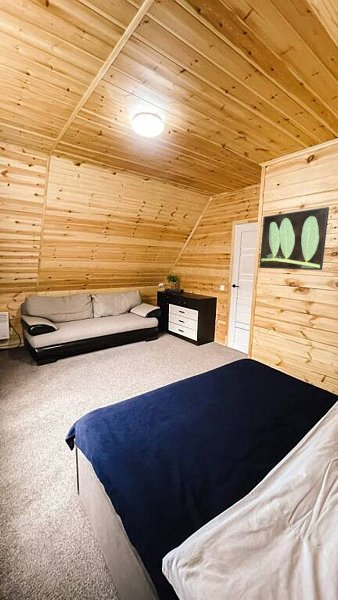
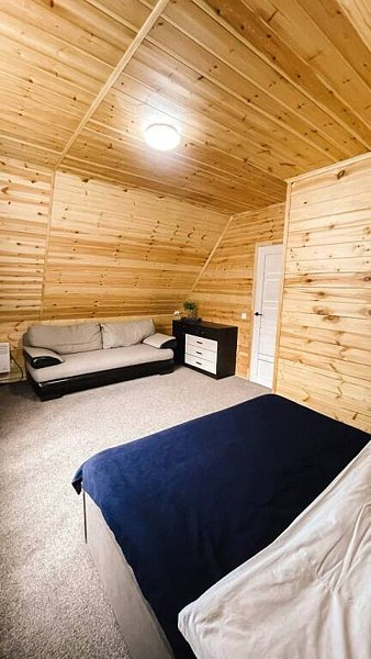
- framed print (290, 241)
